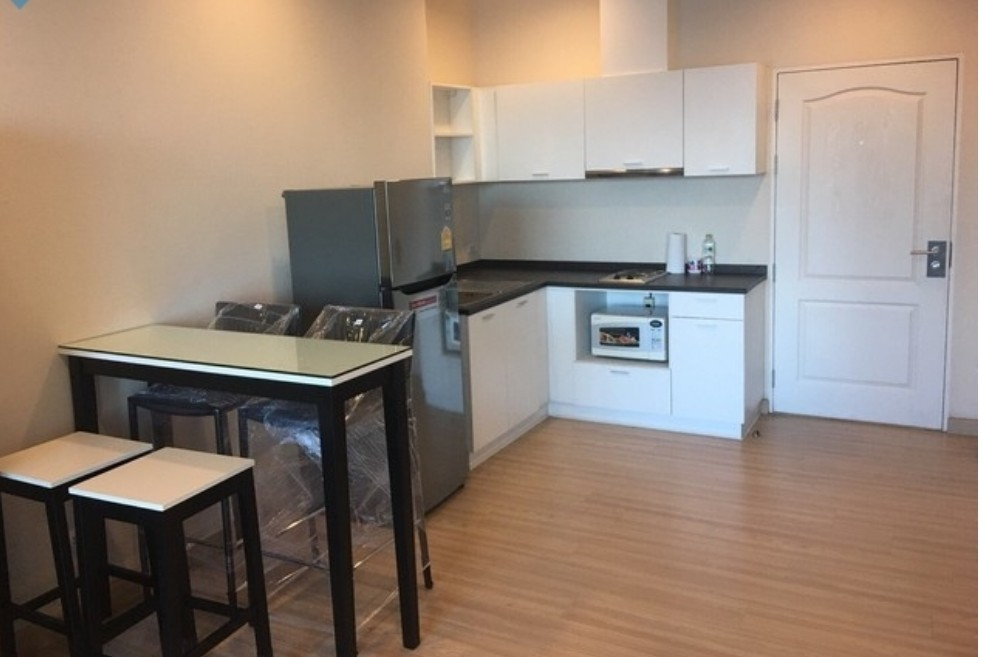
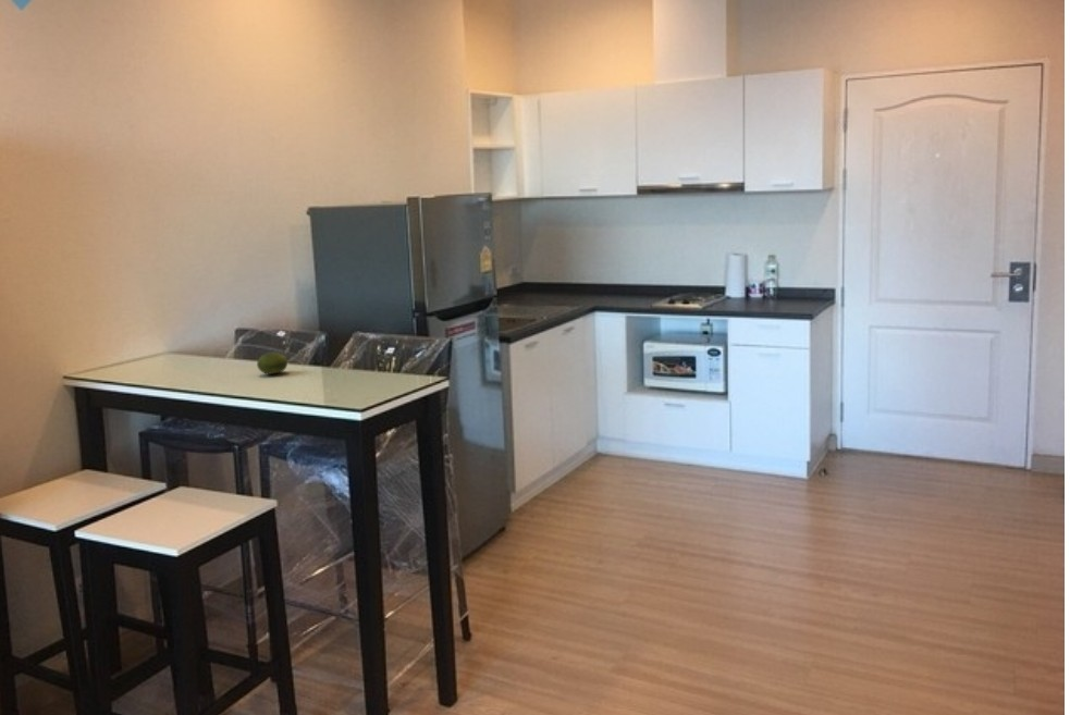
+ fruit (271, 362)
